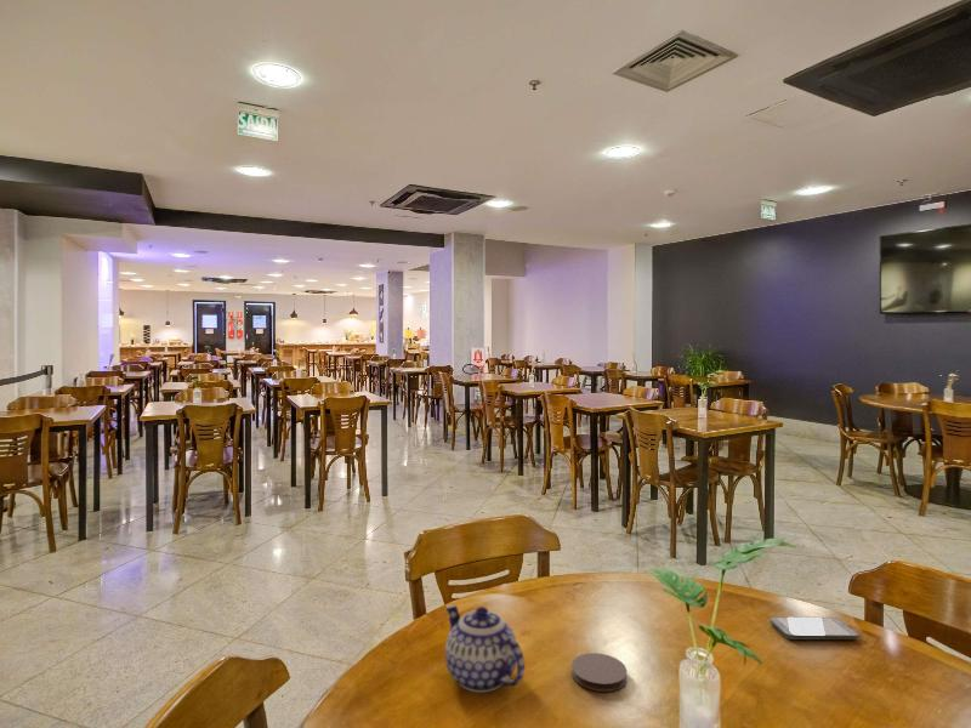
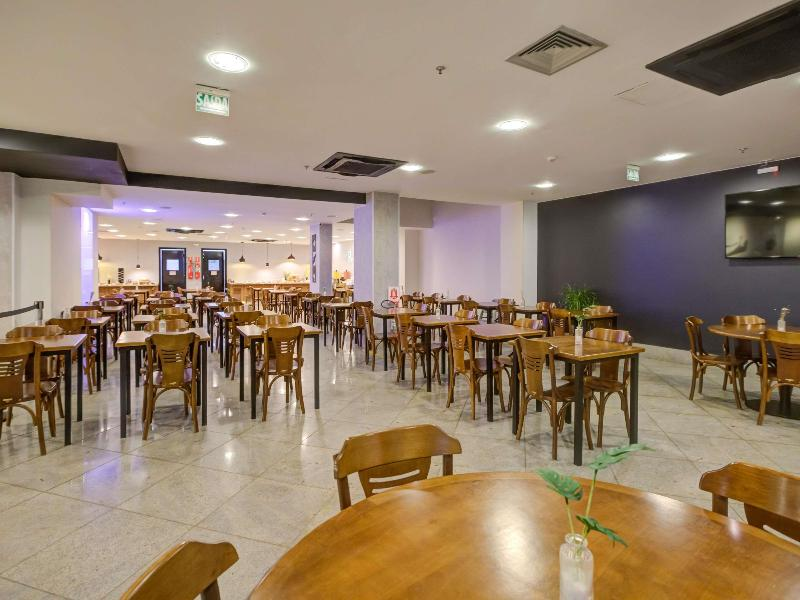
- smartphone (812, 627)
- coaster (598, 671)
- teapot (481, 642)
